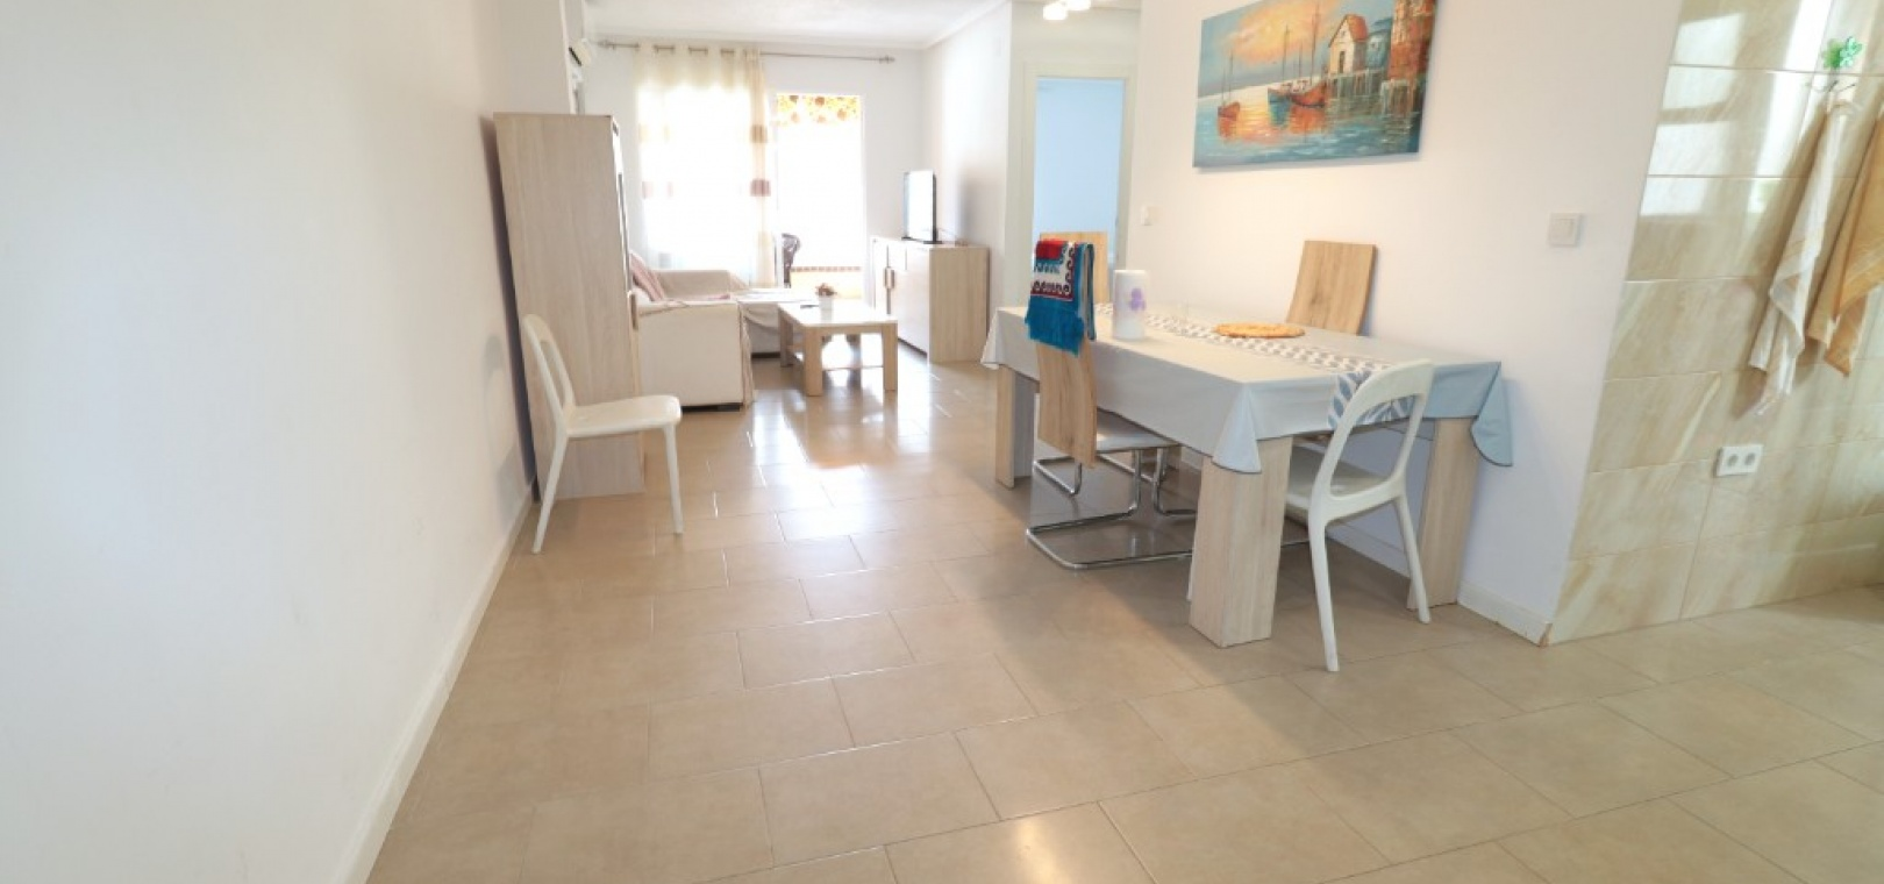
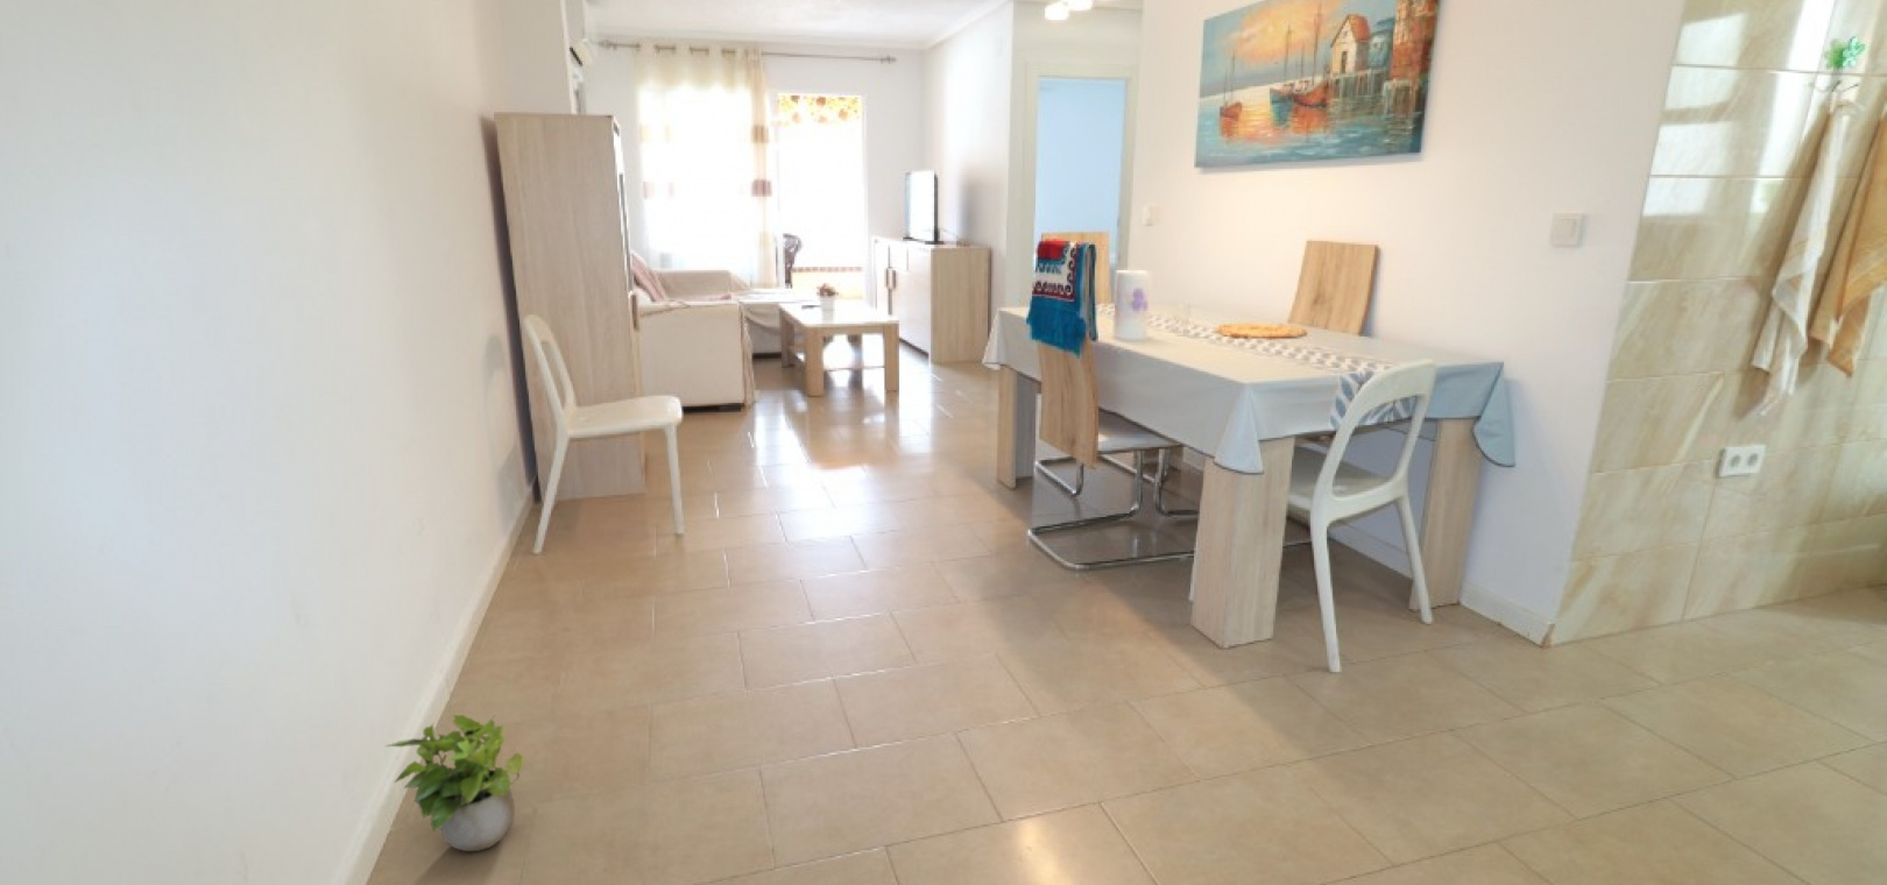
+ potted plant (461, 784)
